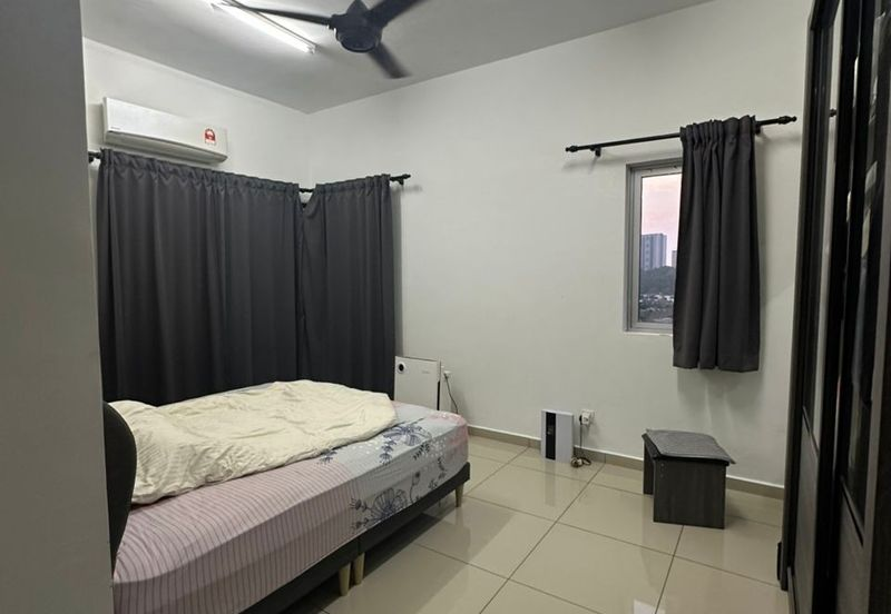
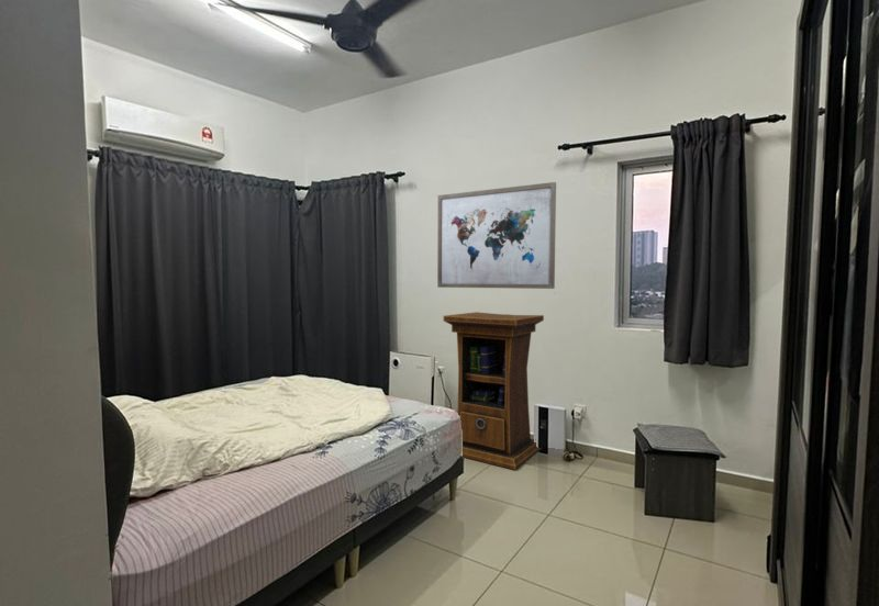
+ cabinet (493, 383)
+ wall art (492, 238)
